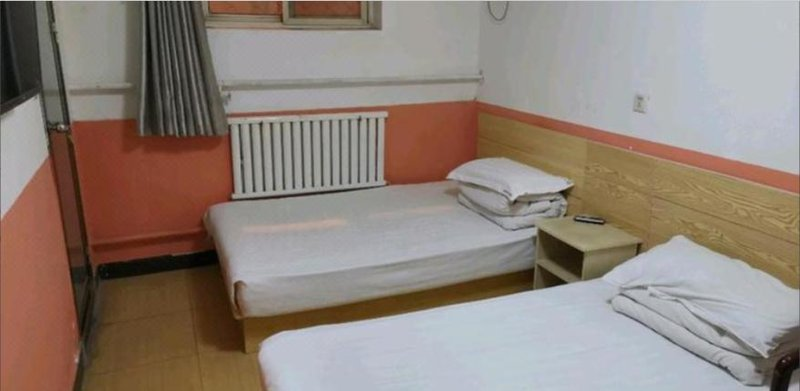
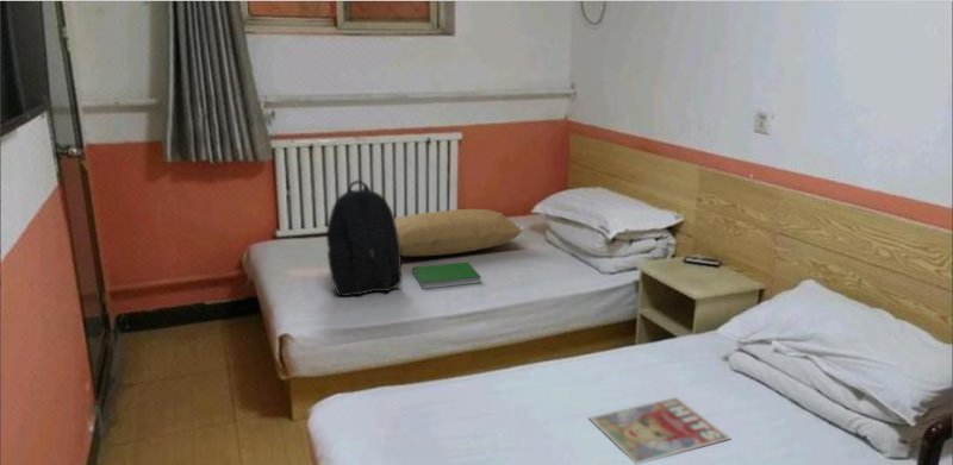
+ backpack (361, 235)
+ hardcover book (446, 275)
+ pillow (444, 231)
+ magazine (658, 427)
